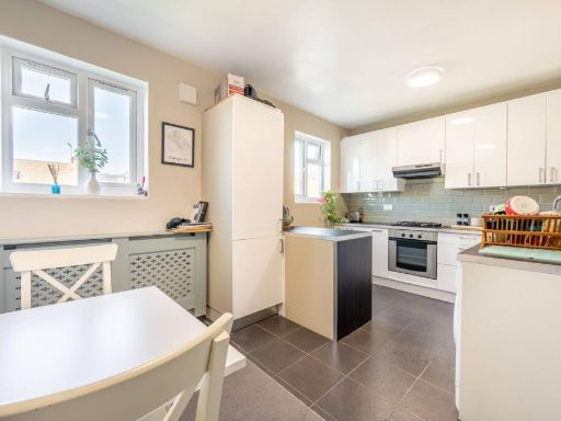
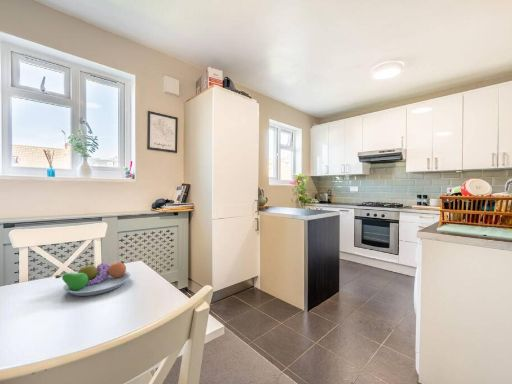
+ fruit bowl (96, 274)
